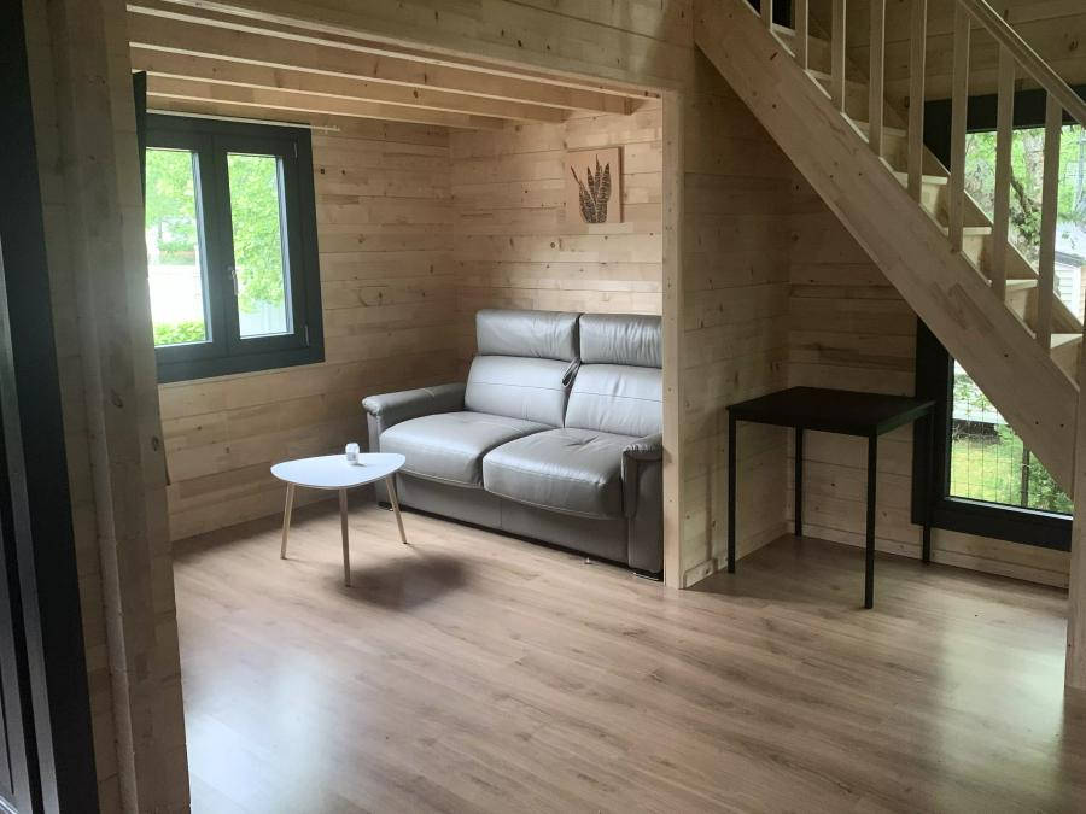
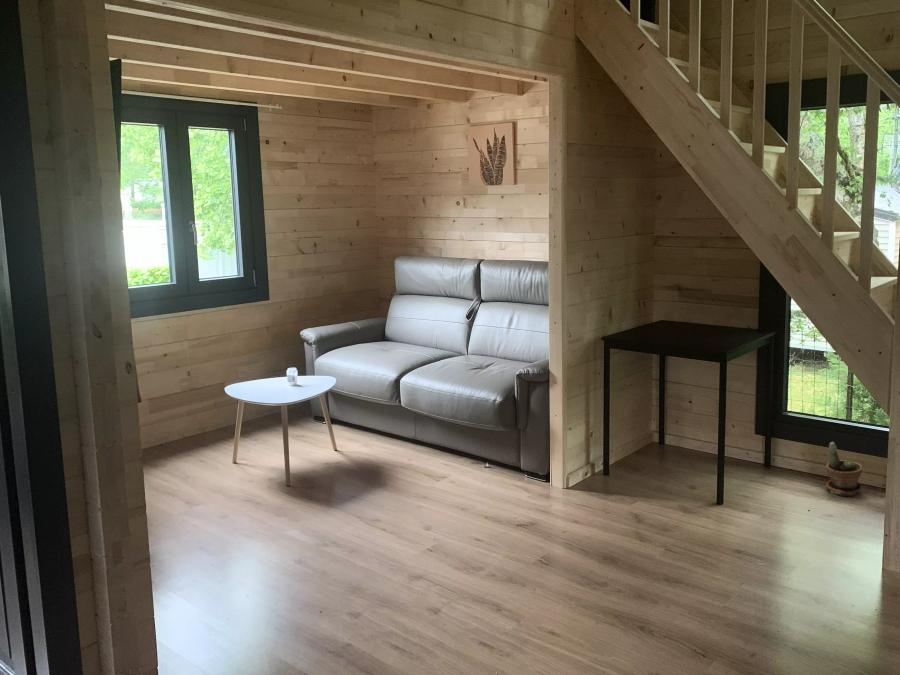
+ potted plant (844, 467)
